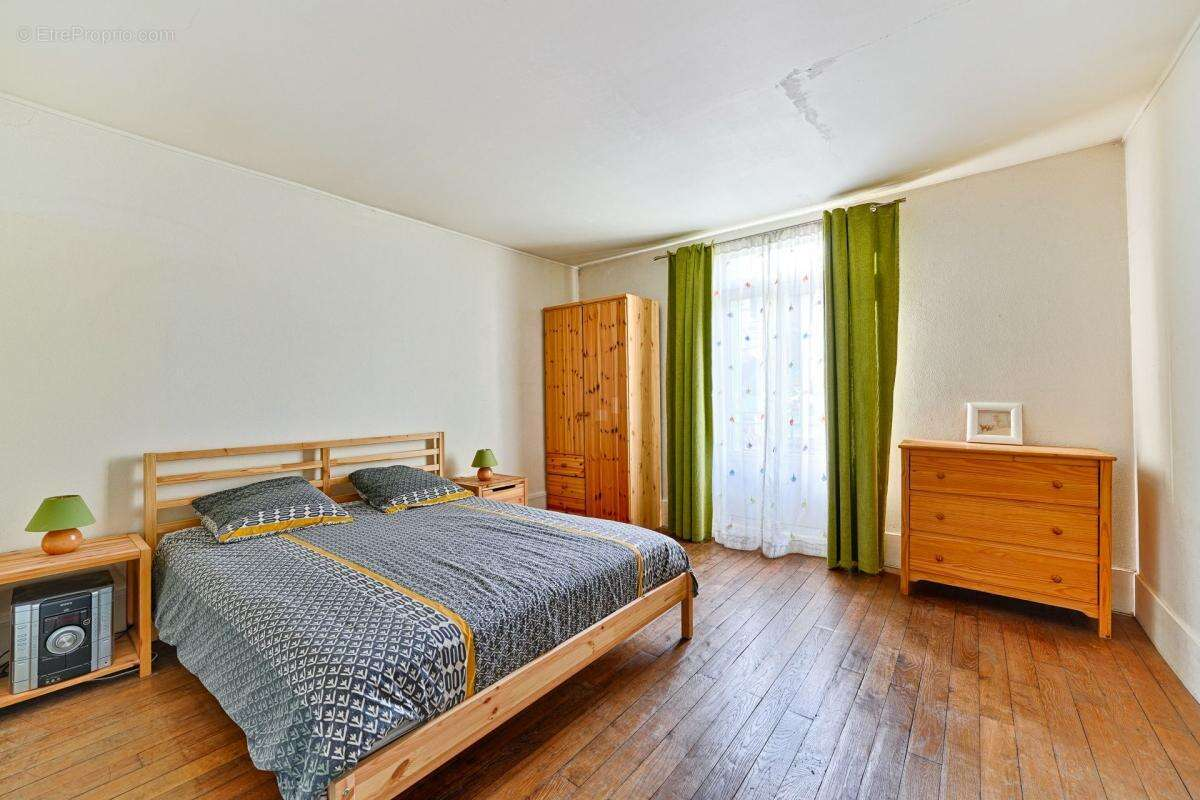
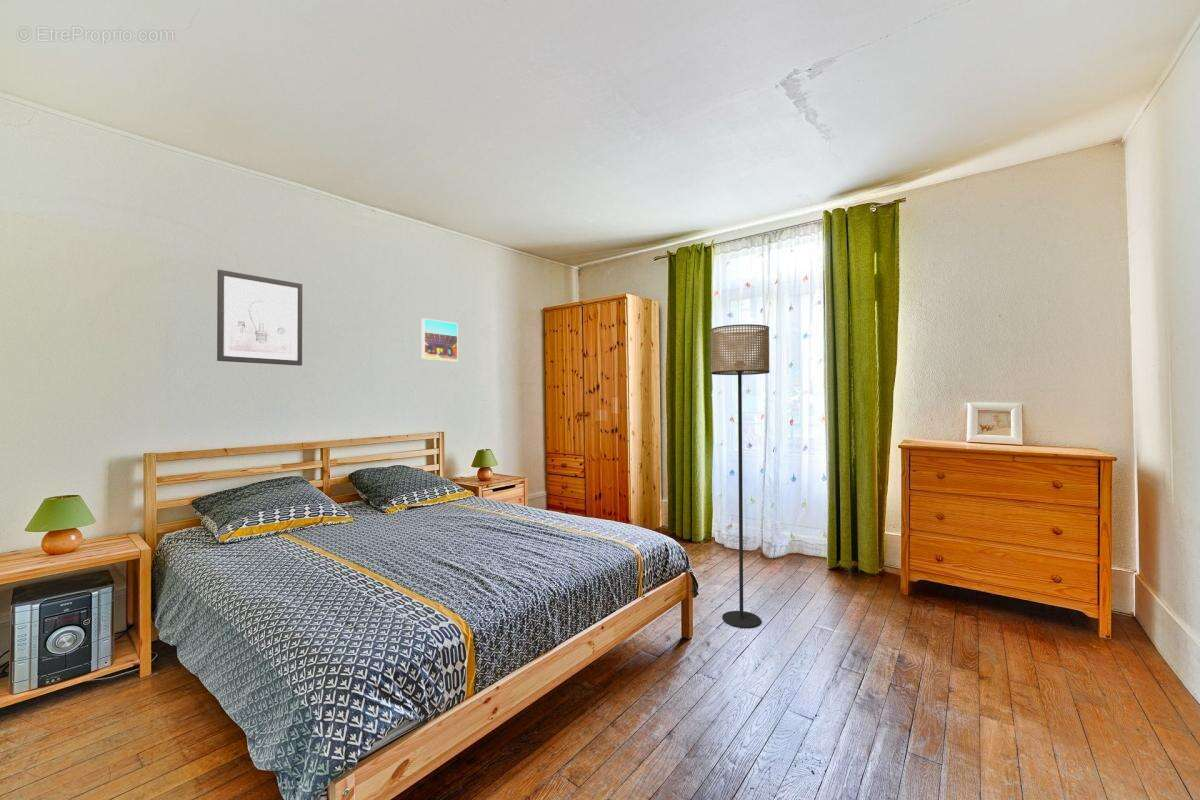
+ floor lamp (740, 473)
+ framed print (440, 340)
+ wall art (262, 320)
